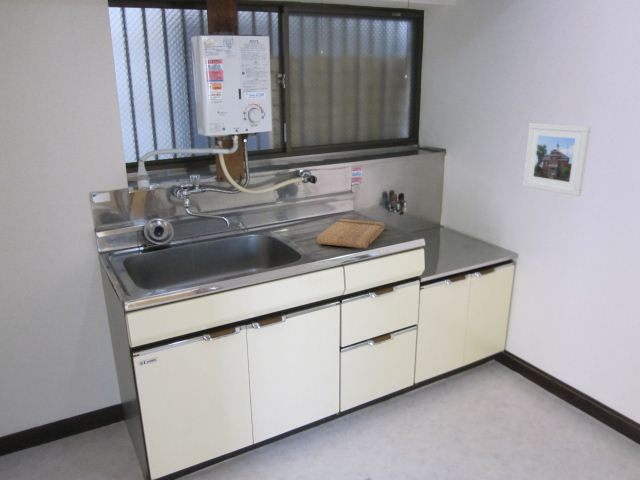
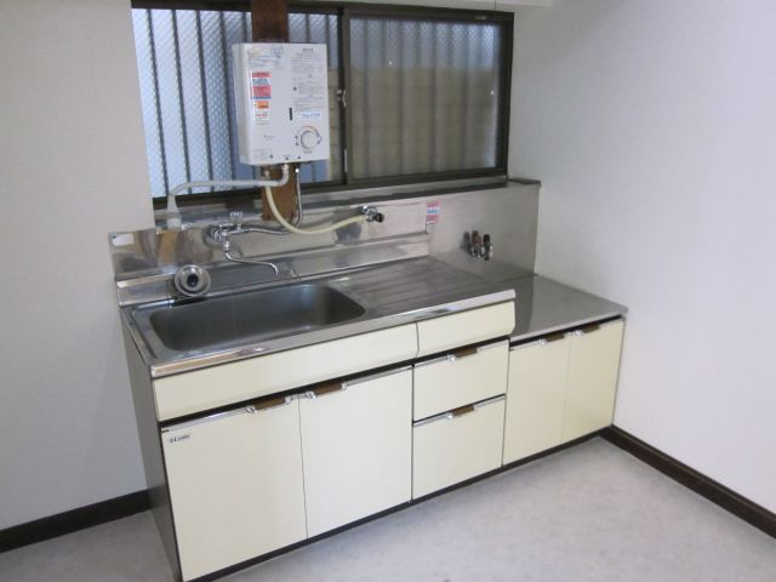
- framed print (554, 158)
- cutting board (352, 232)
